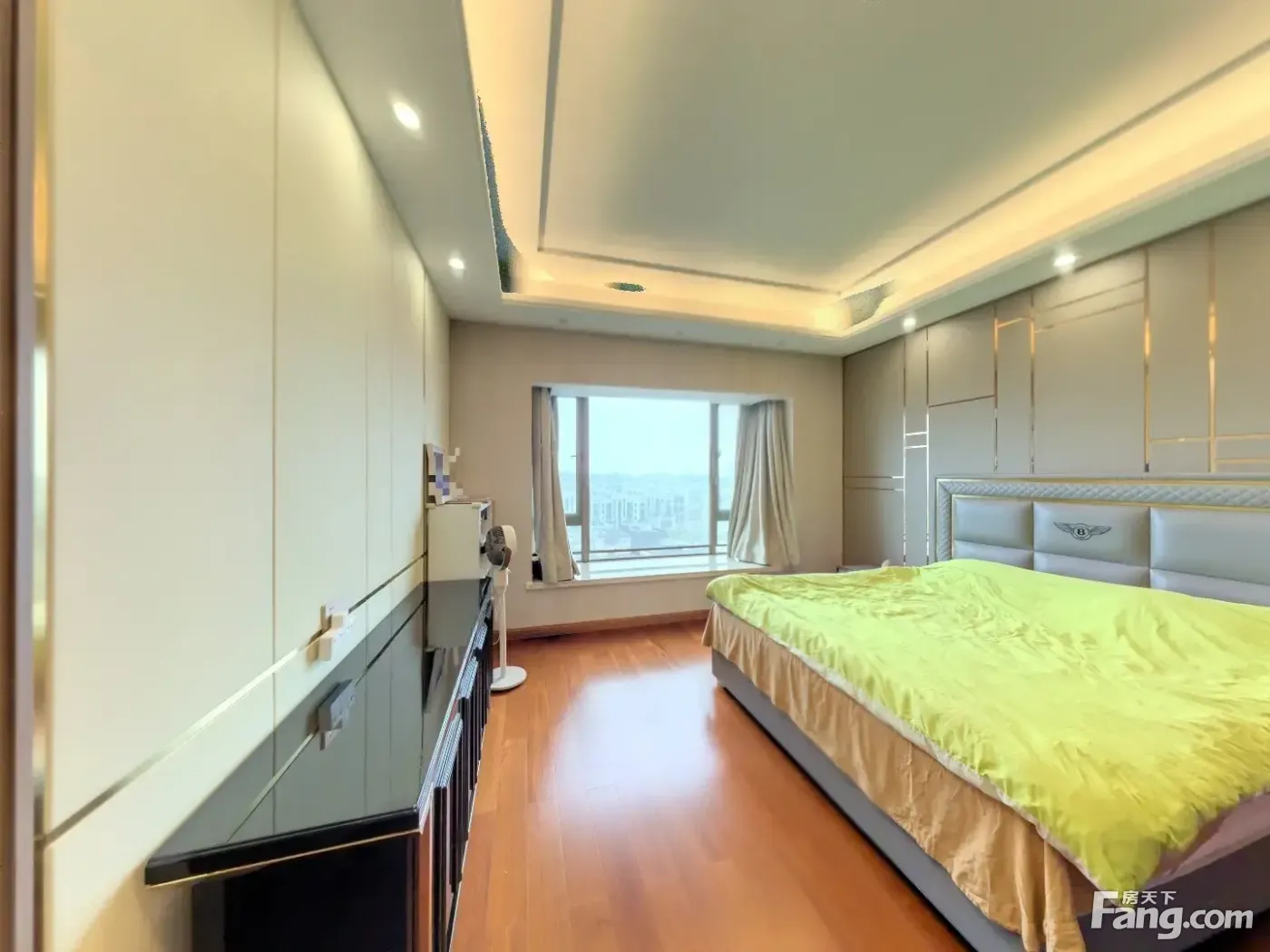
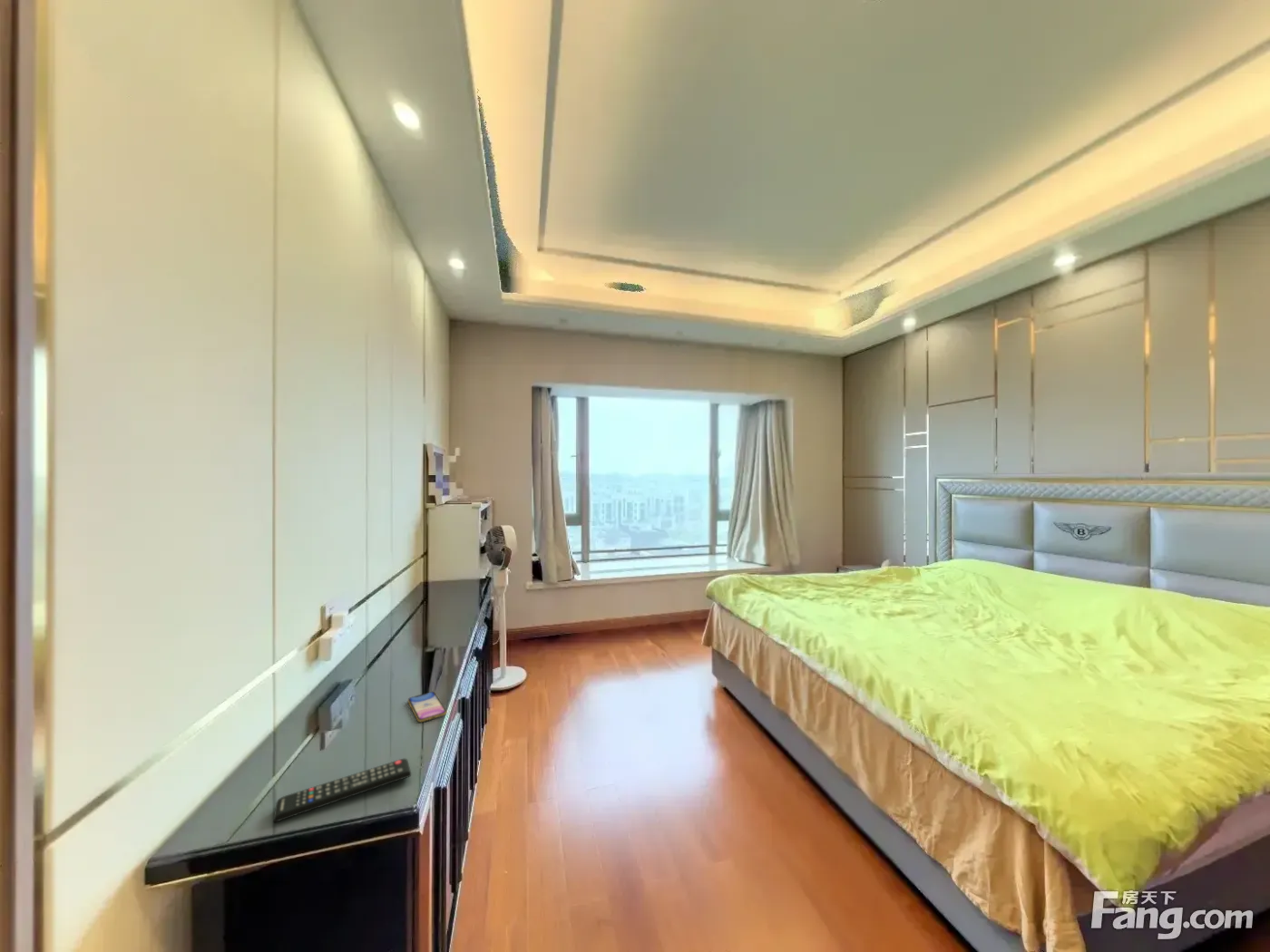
+ smartphone (426, 705)
+ remote control (347, 788)
